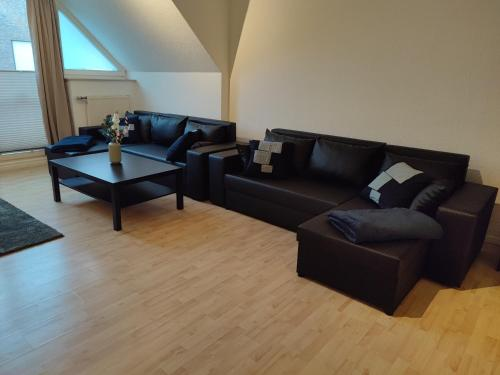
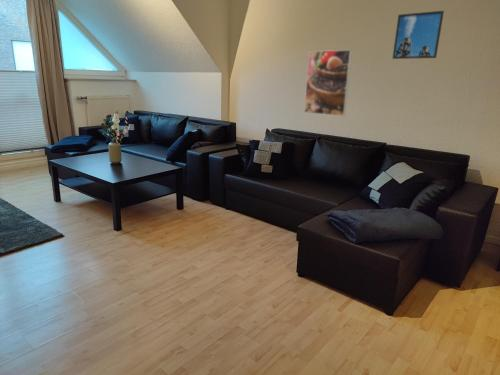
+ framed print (326, 83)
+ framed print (416, 35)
